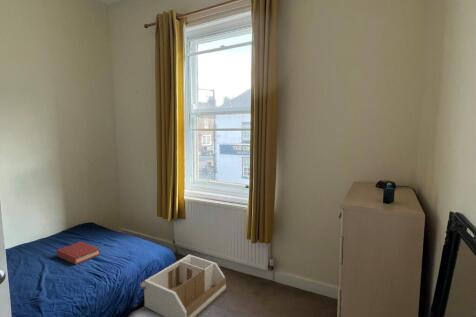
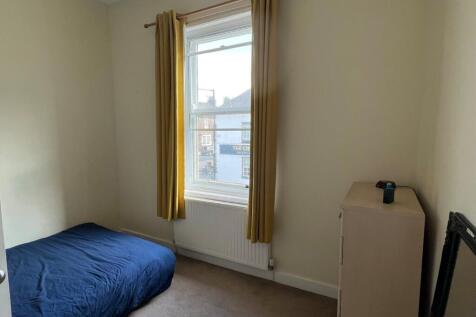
- storage bin (186, 286)
- hardback book (78, 252)
